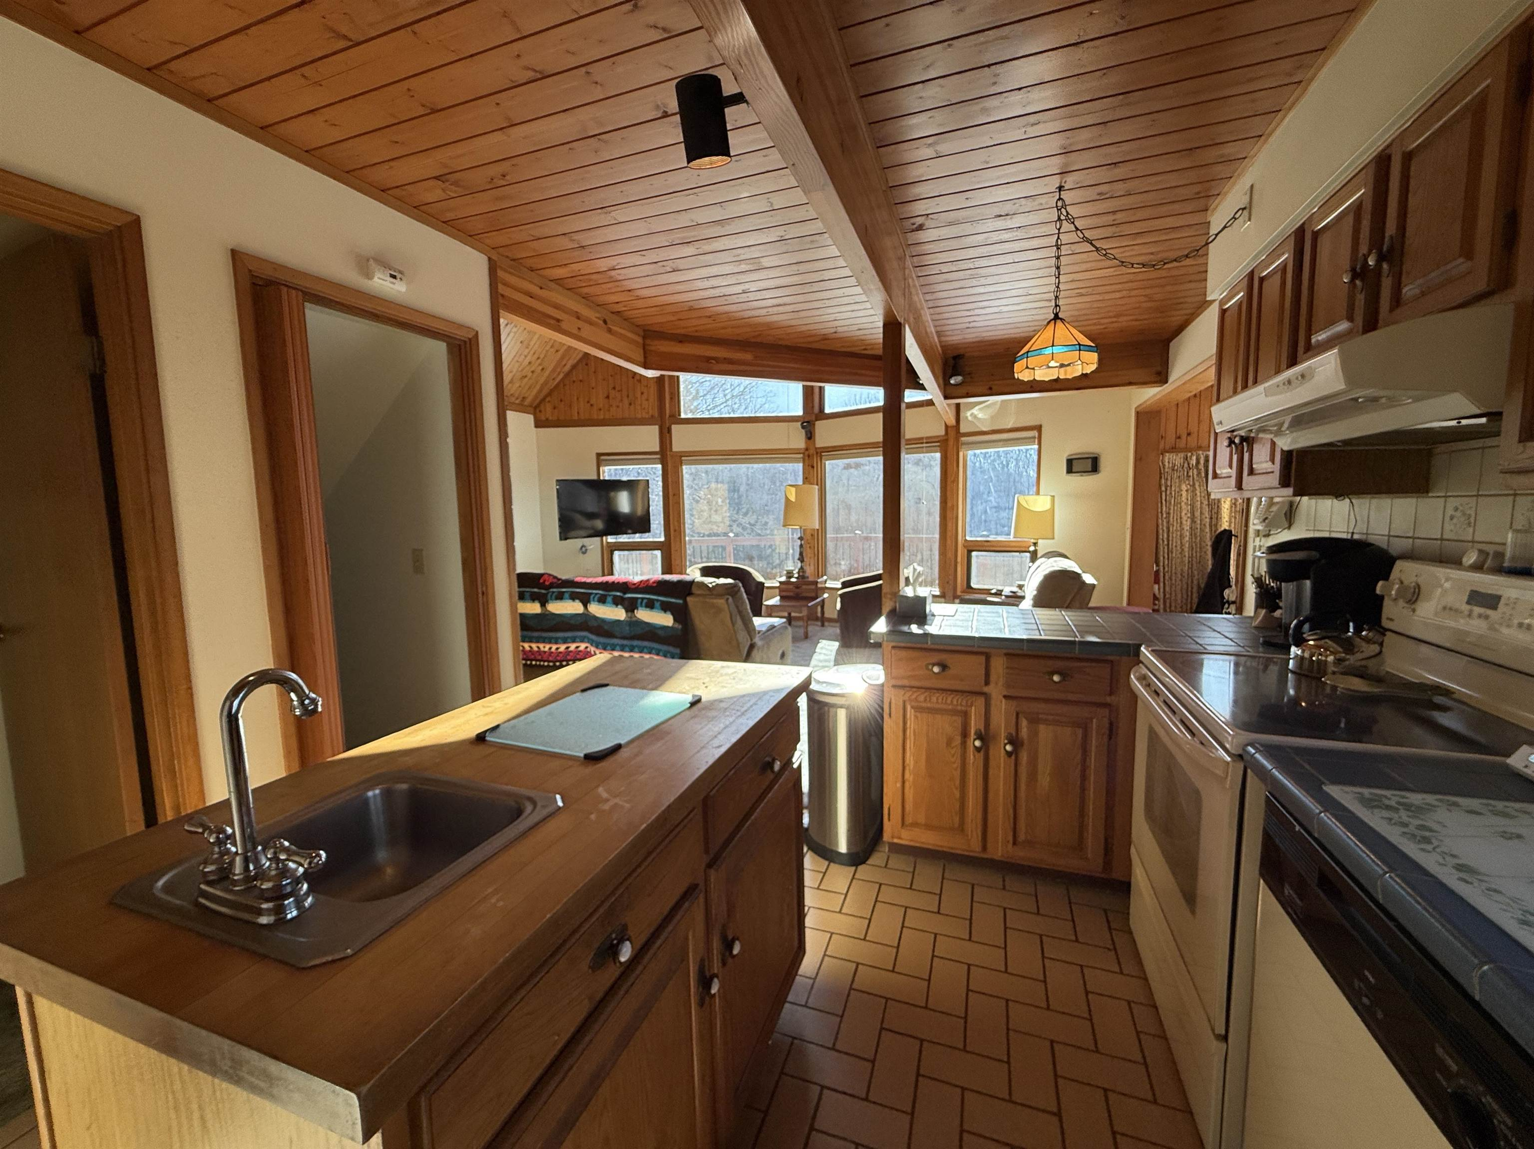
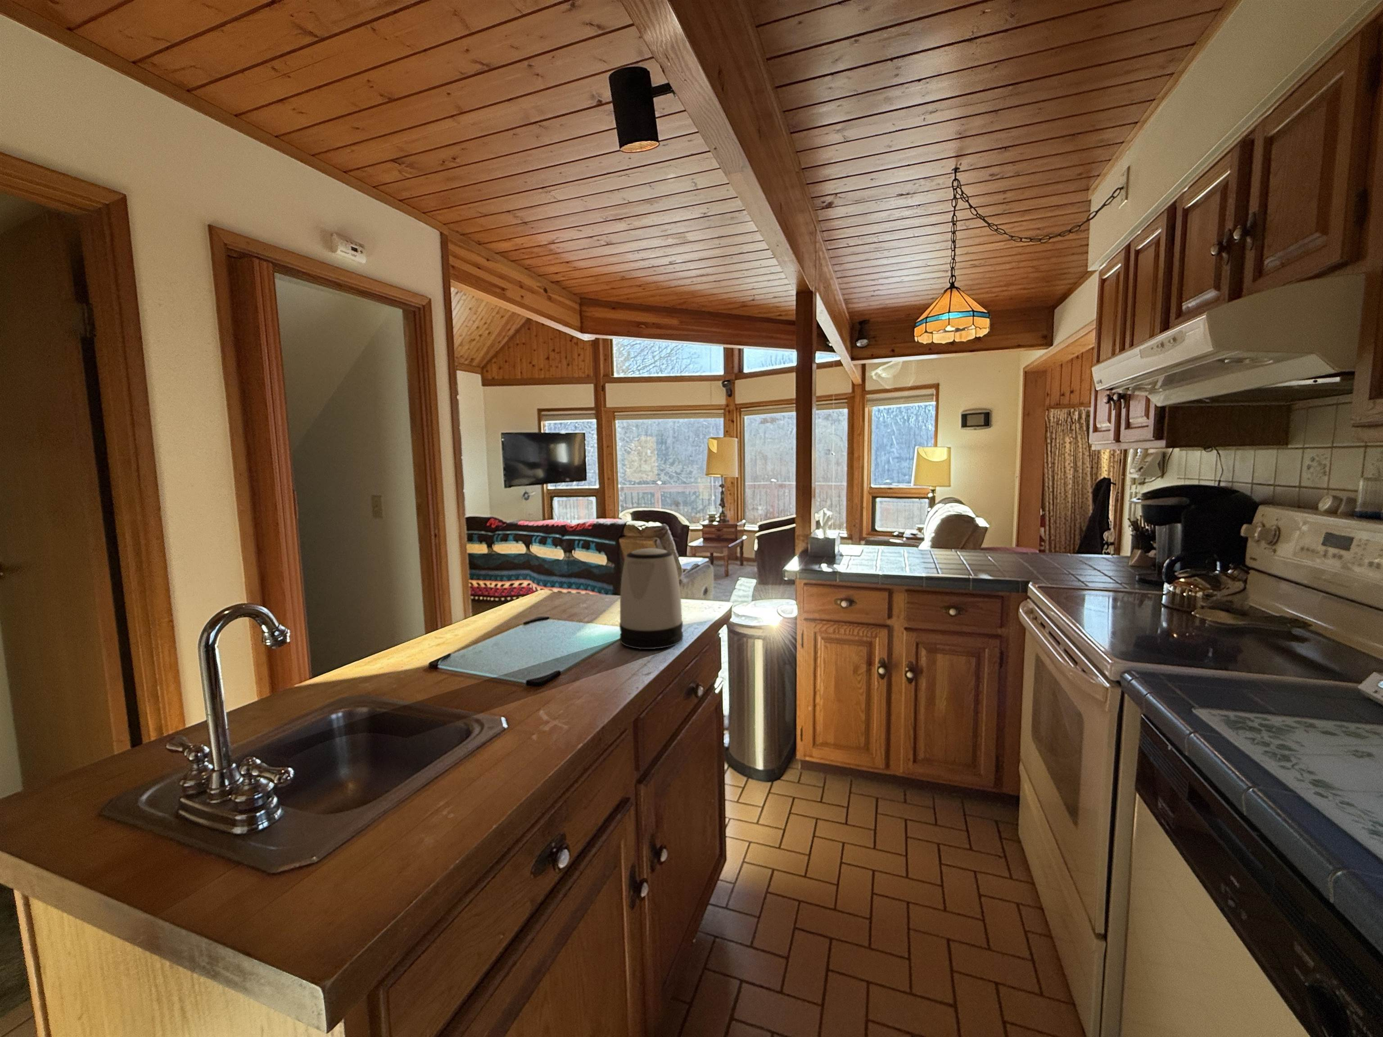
+ kettle (653, 593)
